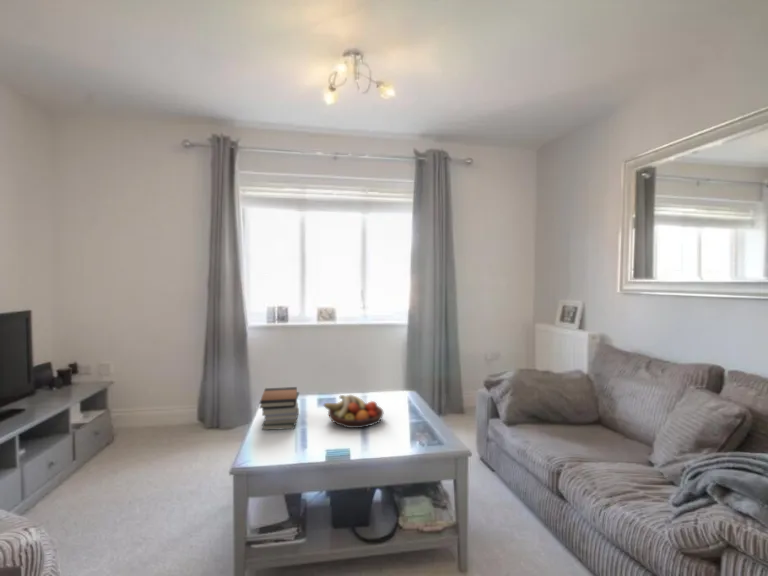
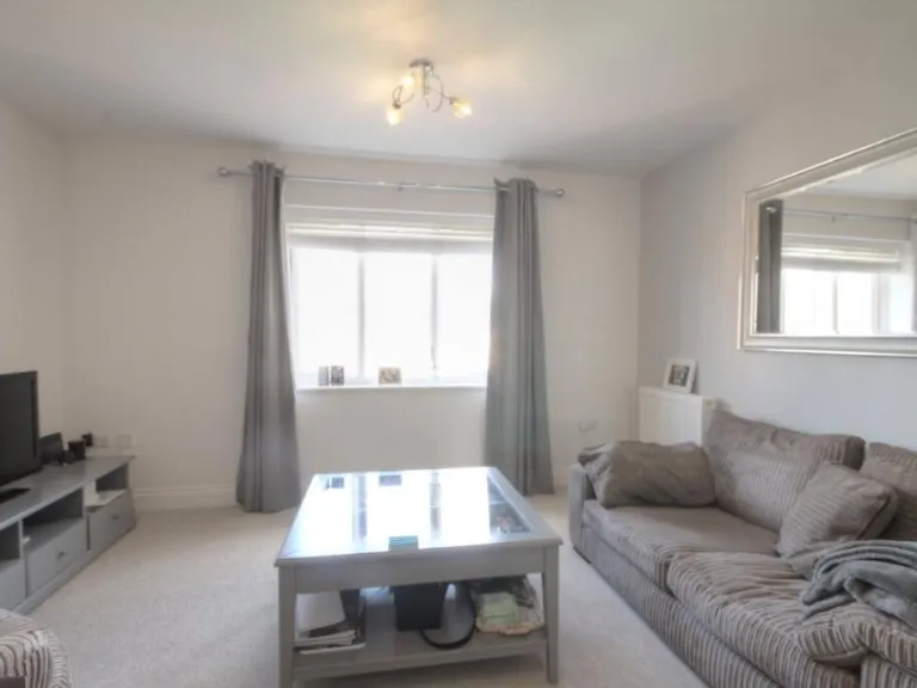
- book stack (280, 407)
- fruit bowl (355, 408)
